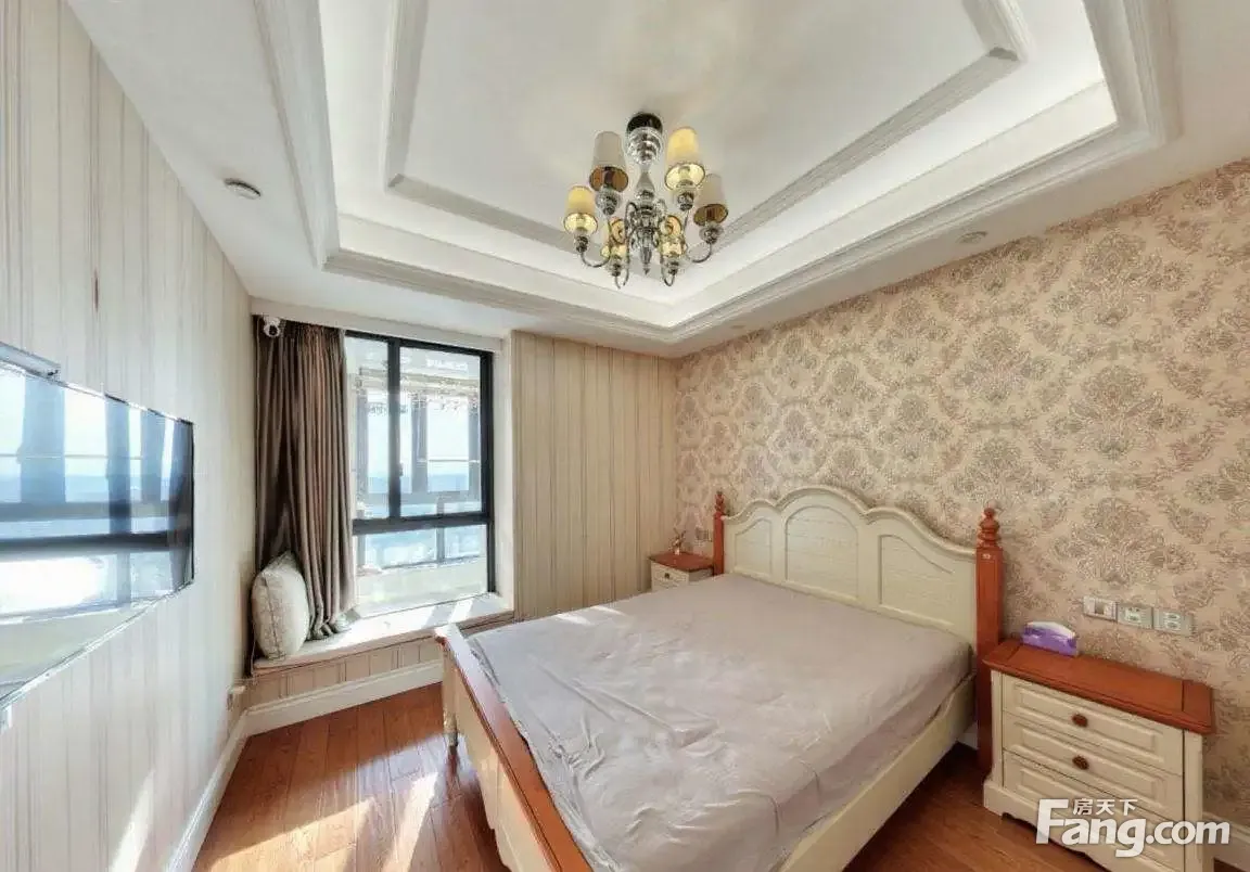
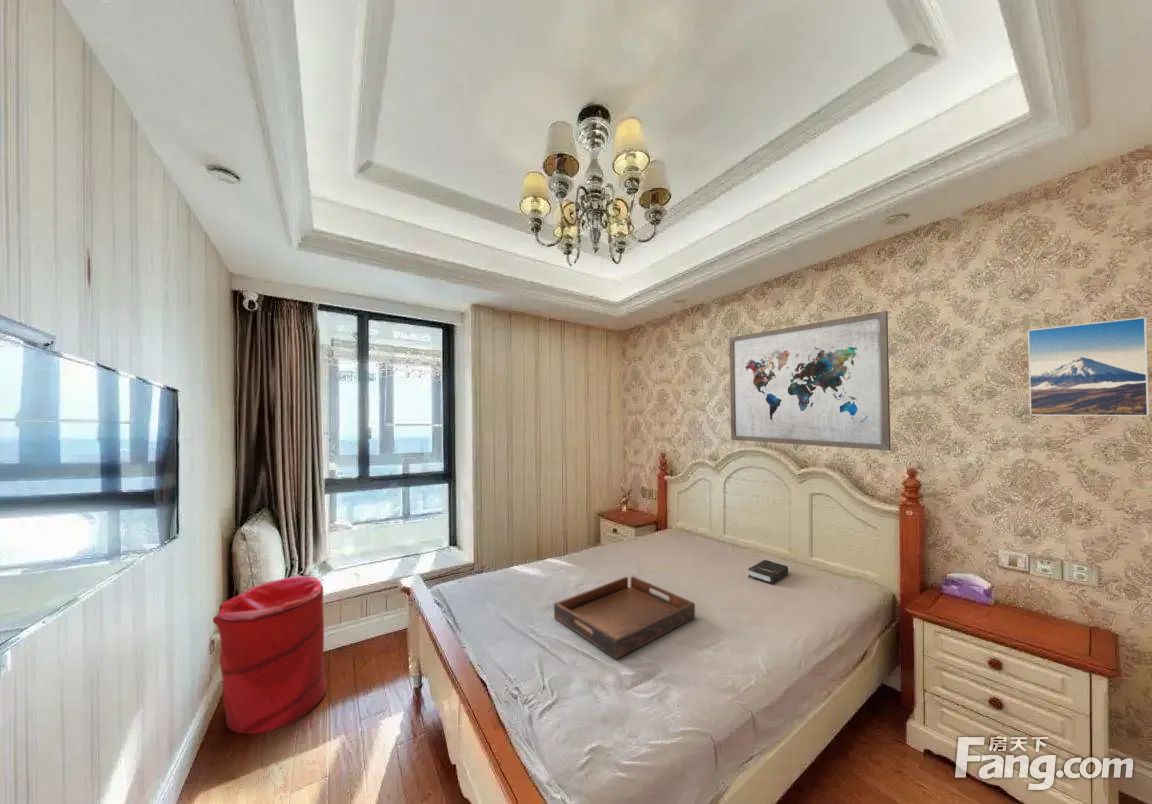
+ serving tray (624, 610)
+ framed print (1084, 370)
+ wall art (797, 385)
+ laundry hamper (274, 647)
+ hardback book (768, 571)
